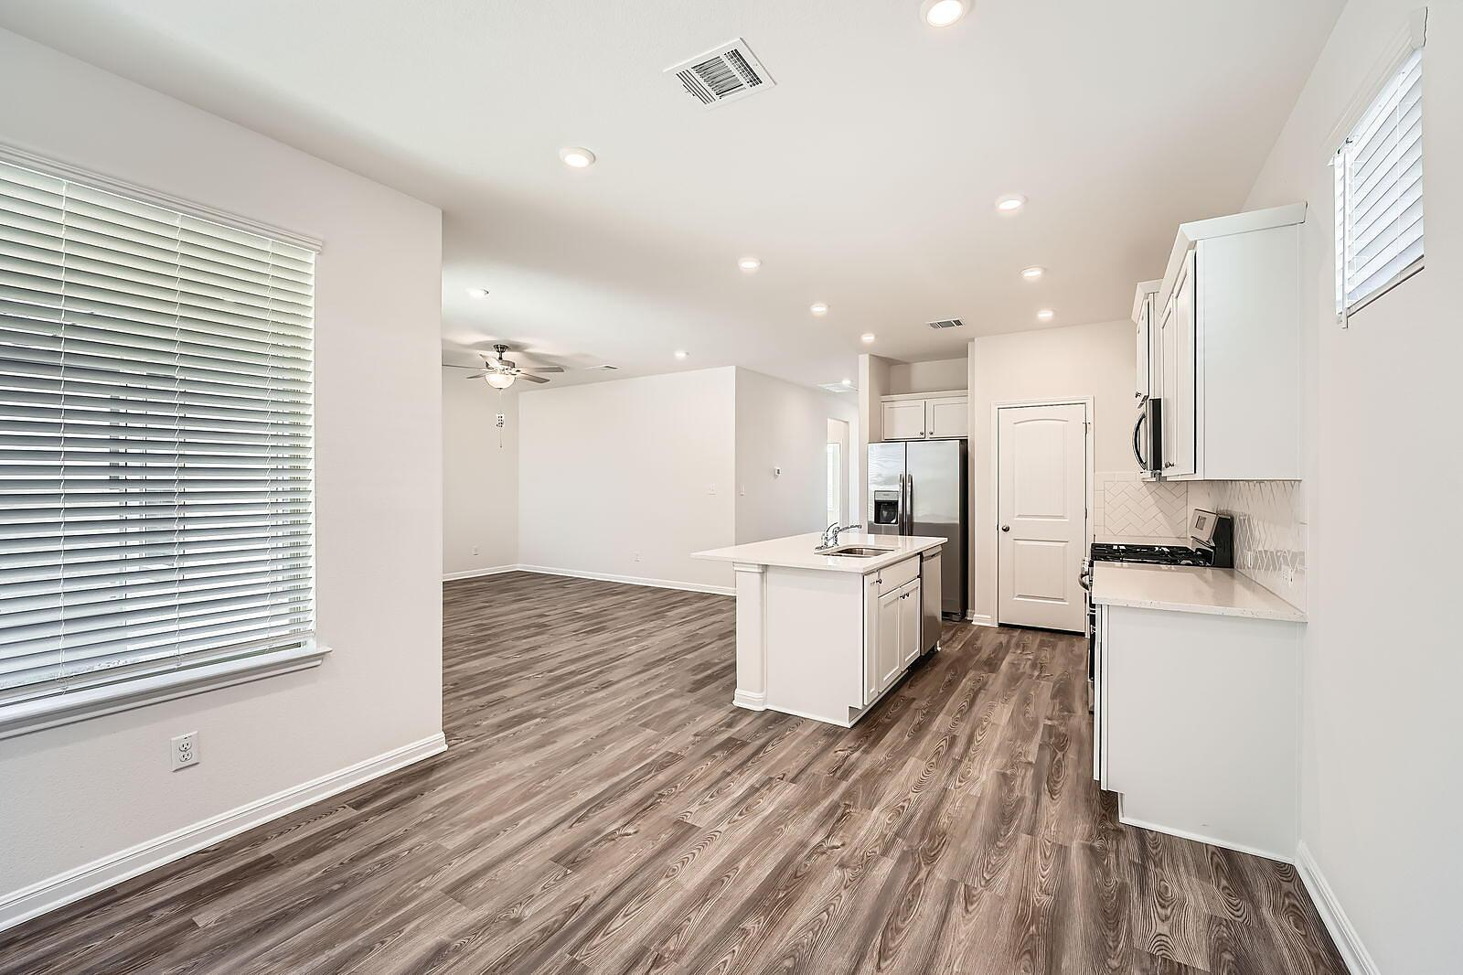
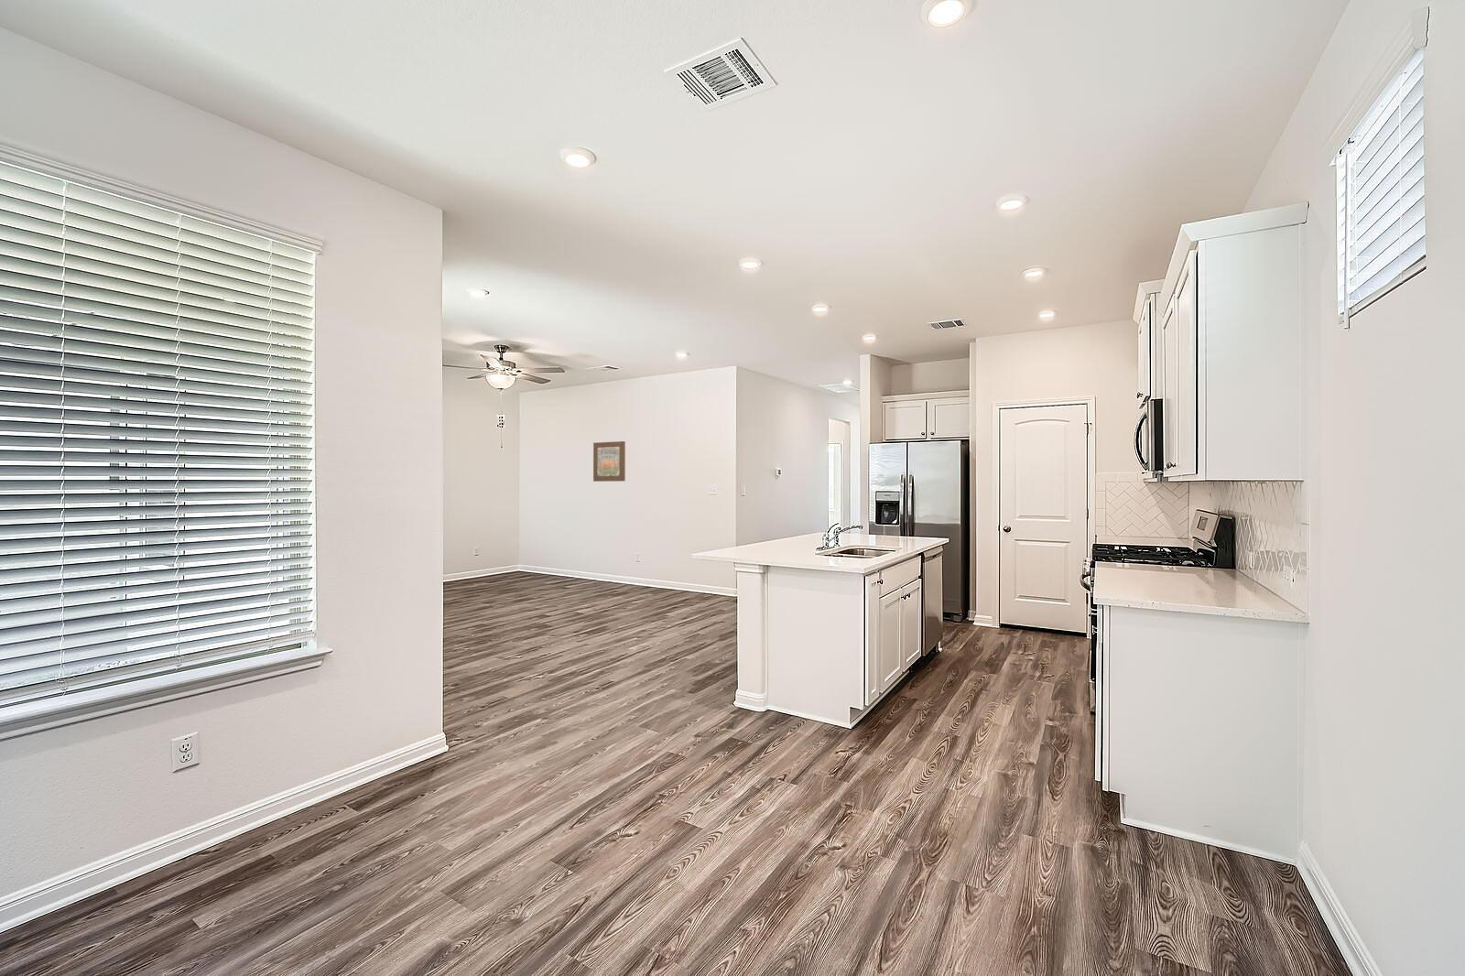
+ wall art (609, 462)
